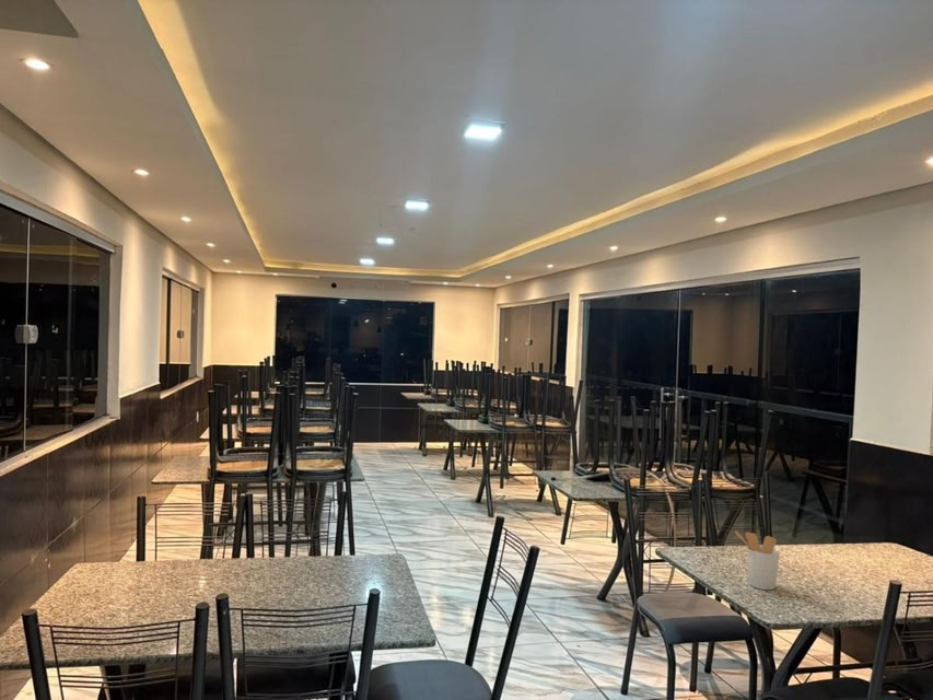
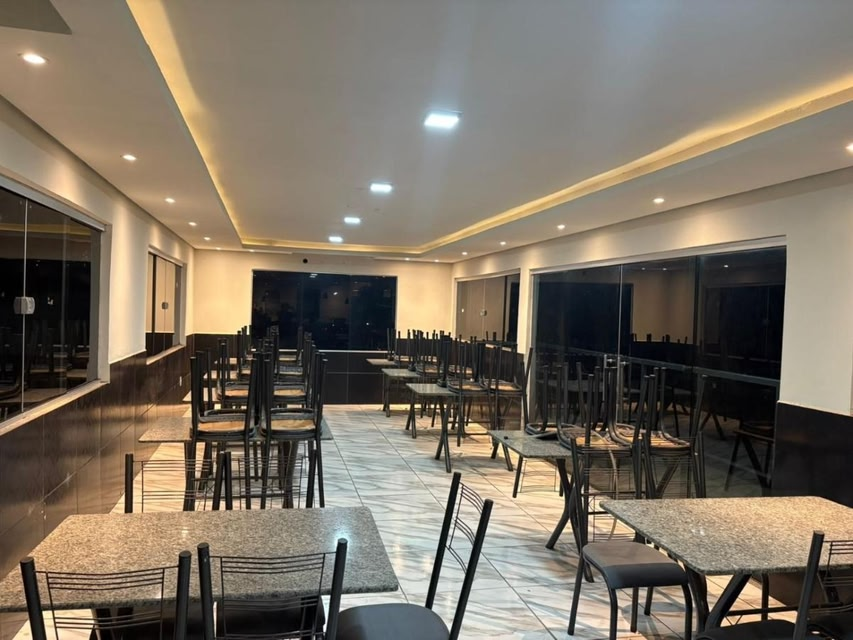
- utensil holder (755, 558)
